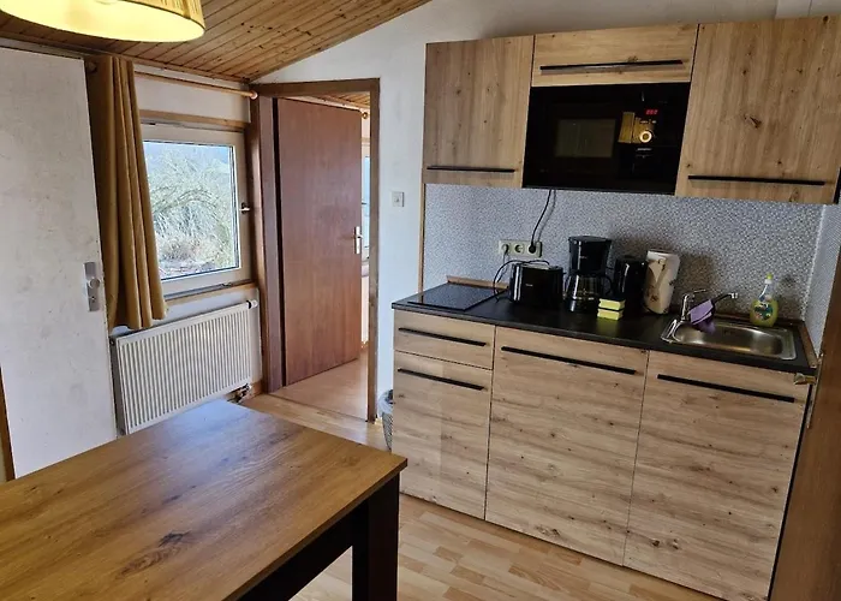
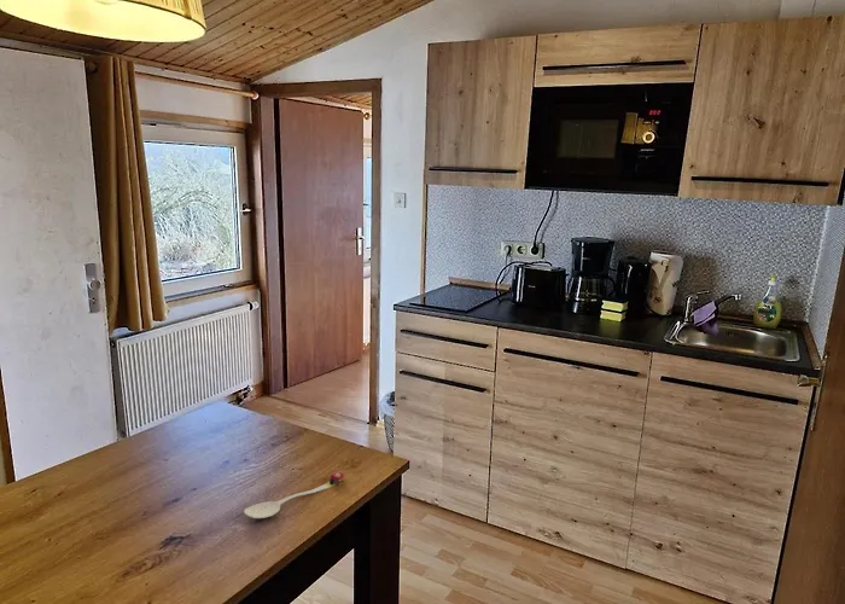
+ spoon (297, 494)
